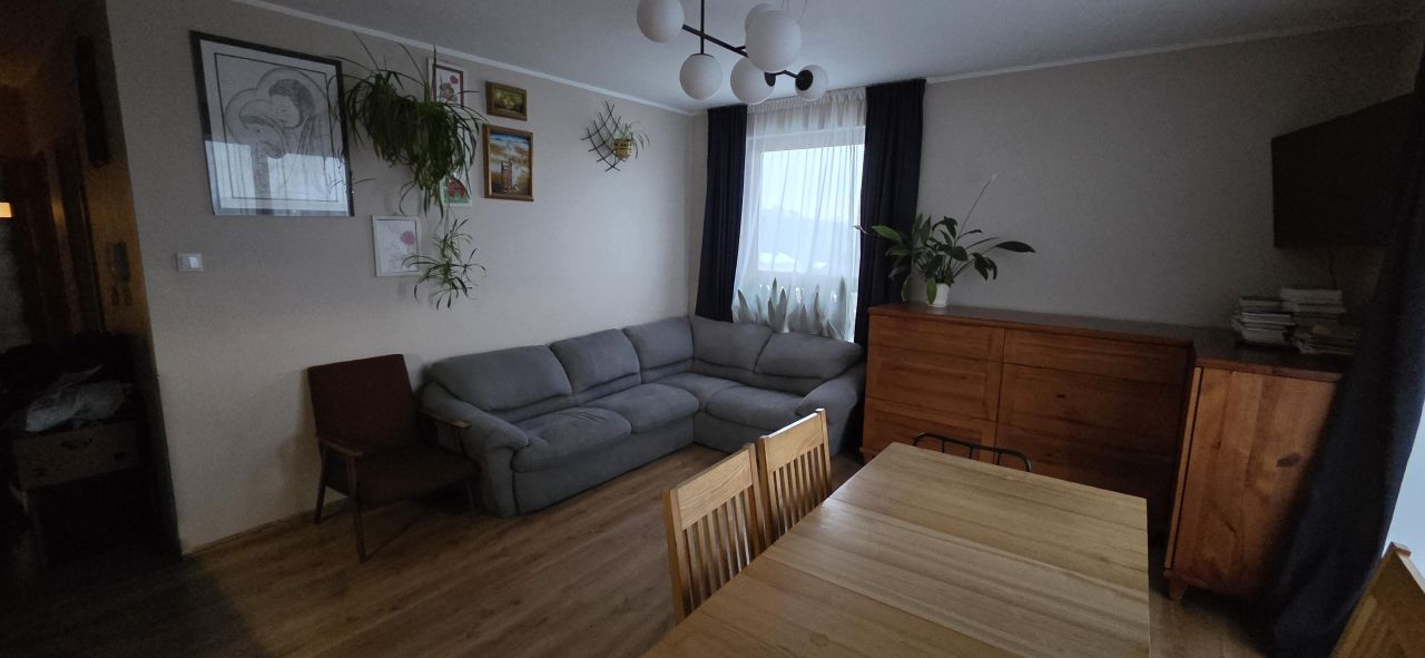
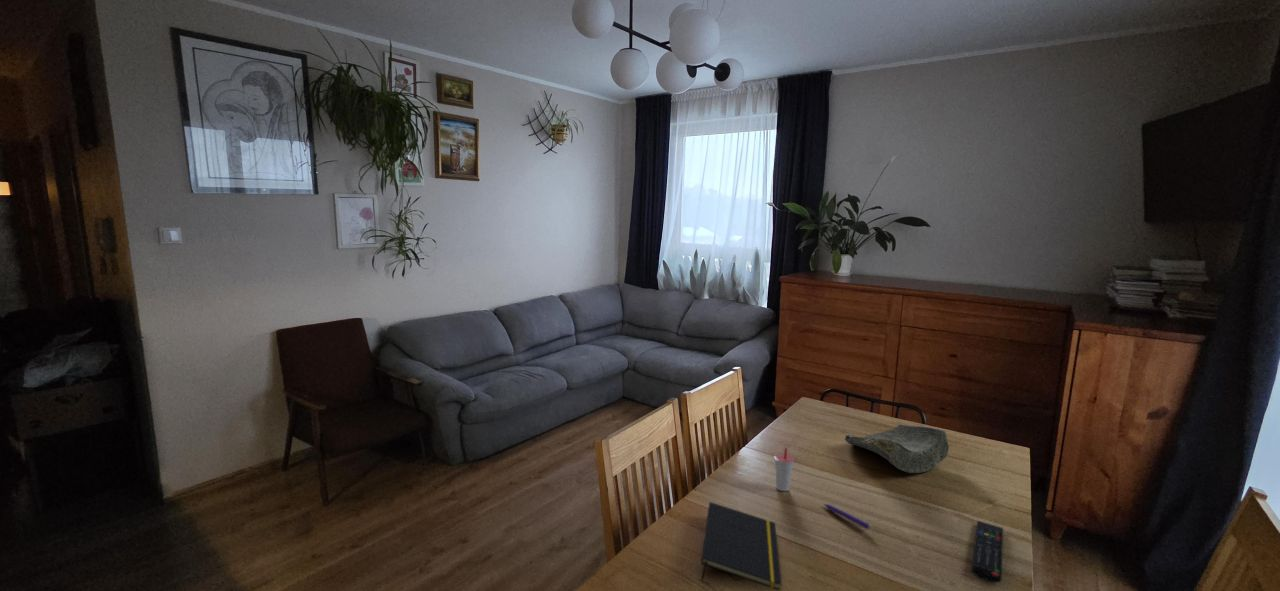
+ notepad (741, 541)
+ decorative bowl (888, 441)
+ remote control (988, 550)
+ pen (845, 515)
+ cup (783, 468)
